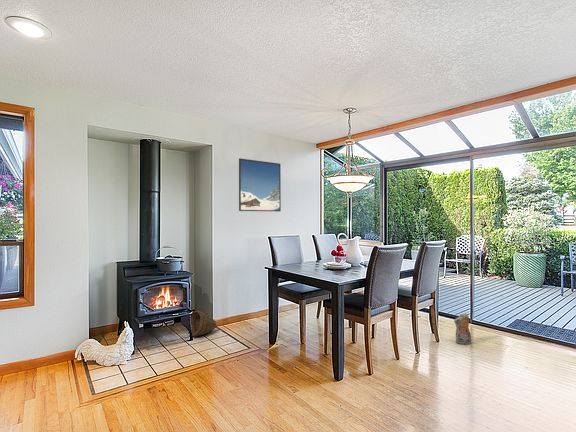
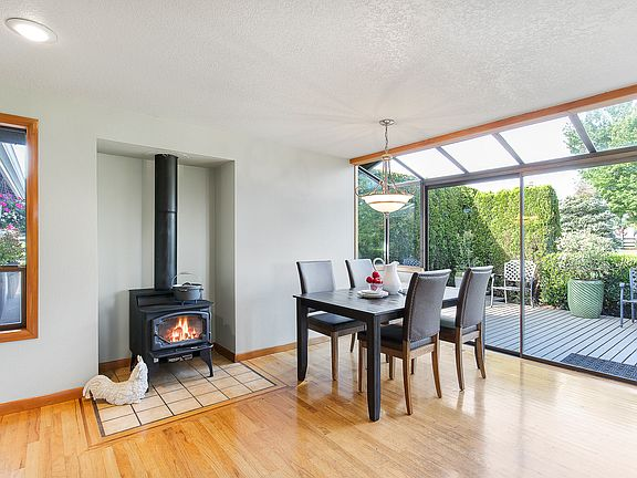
- woven basket (203, 321)
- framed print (260, 186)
- plush toy (463, 328)
